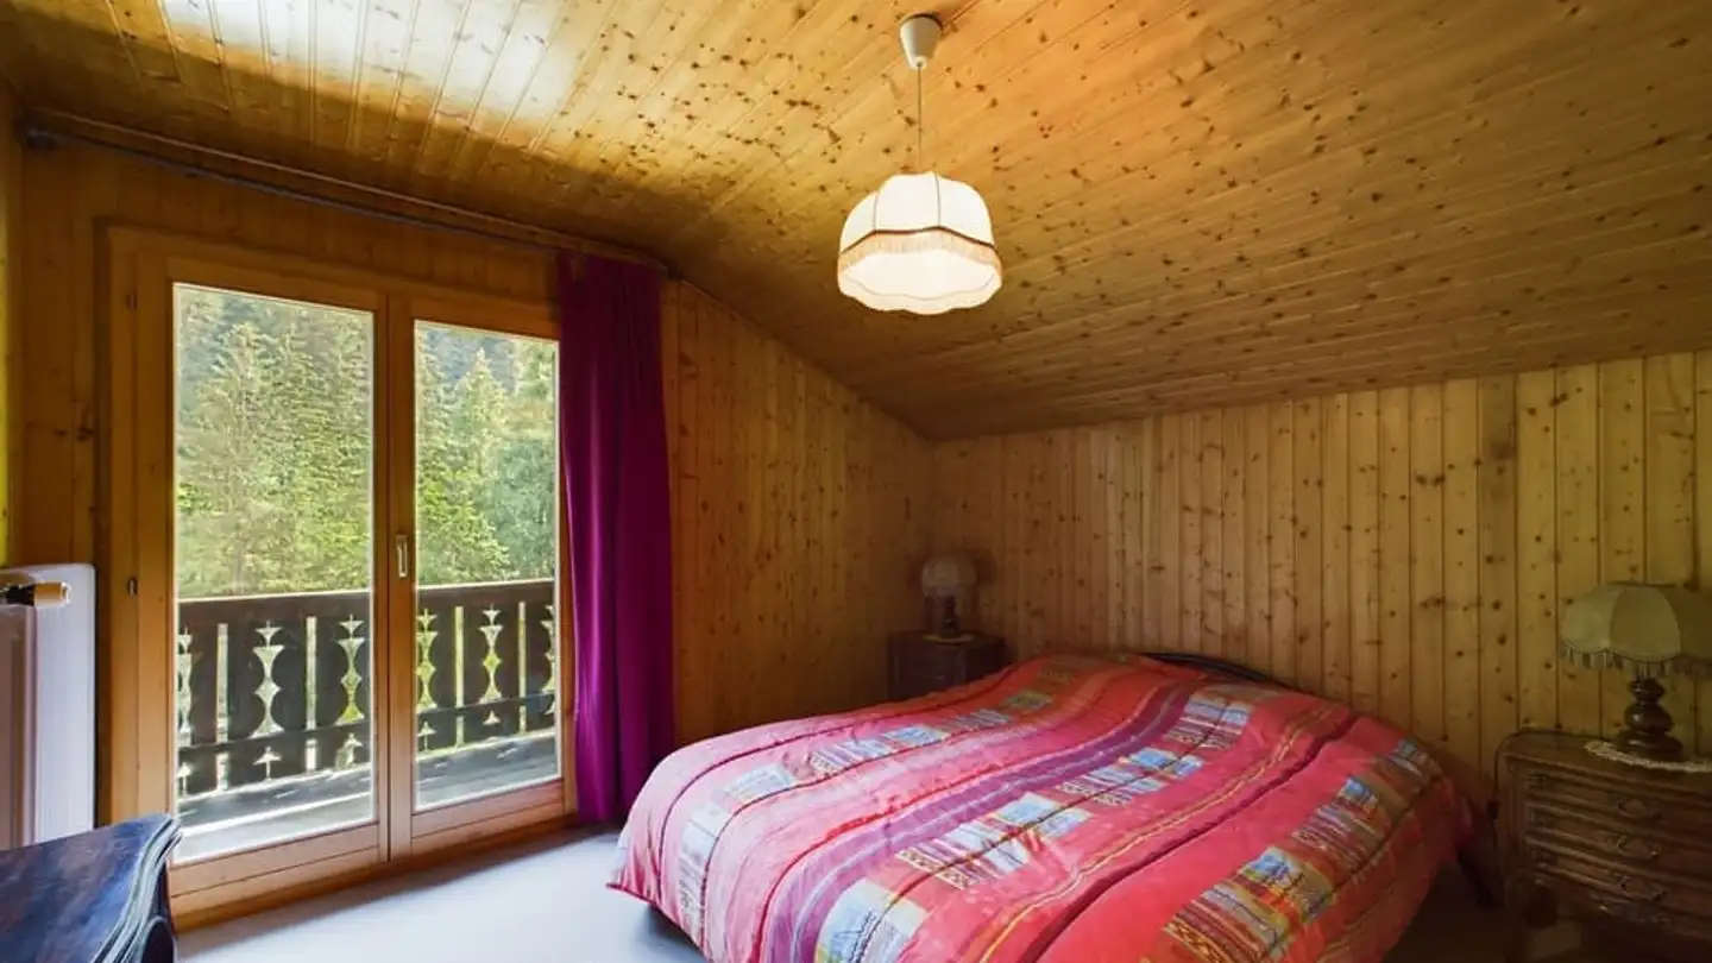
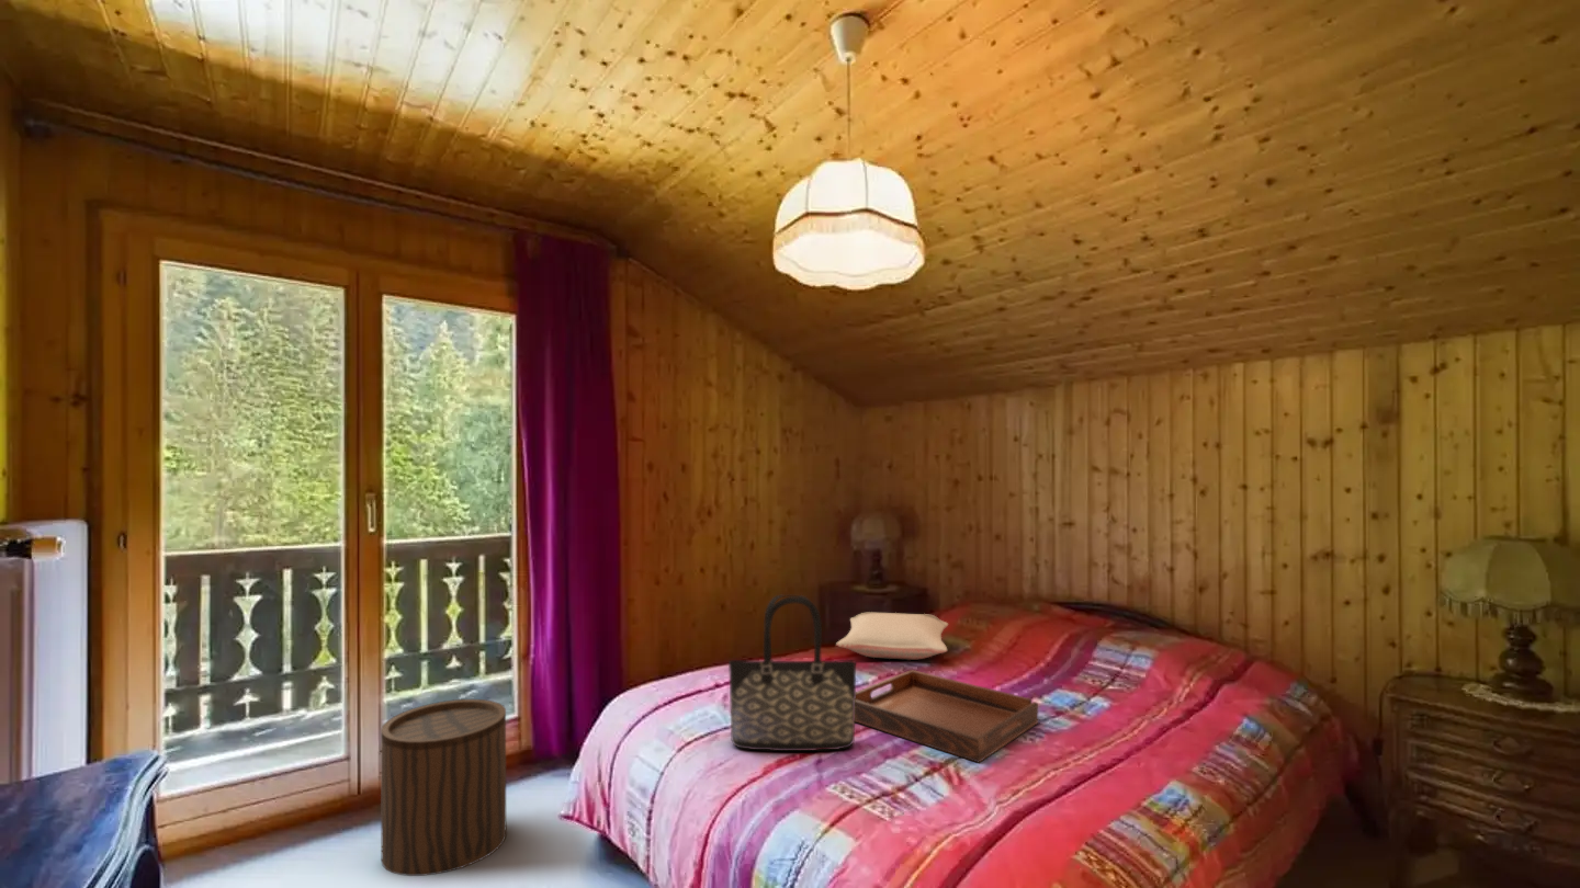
+ stool (445, 782)
+ pillow (894, 635)
+ tote bag (792, 670)
+ serving tray (940, 709)
